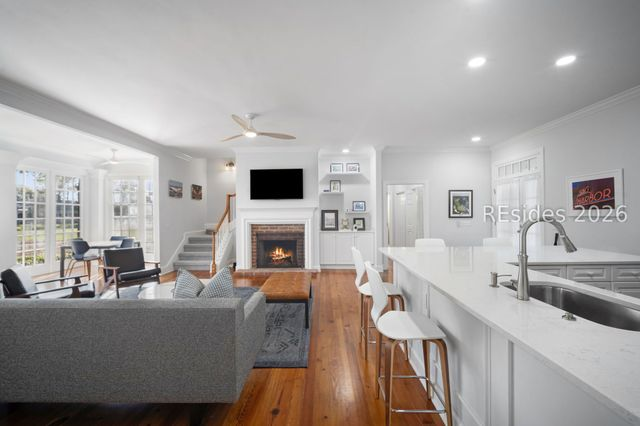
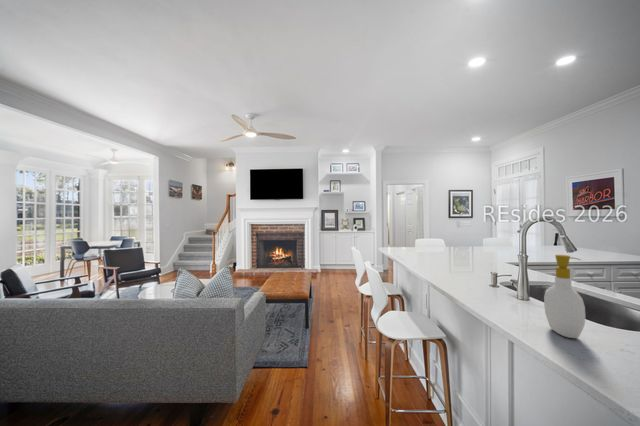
+ soap bottle (564, 294)
